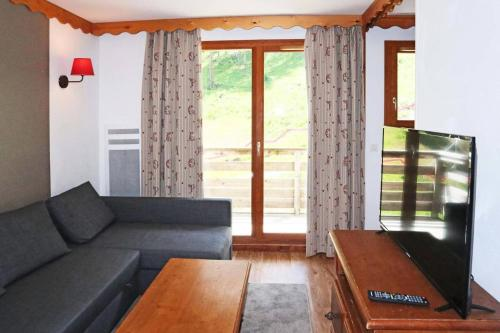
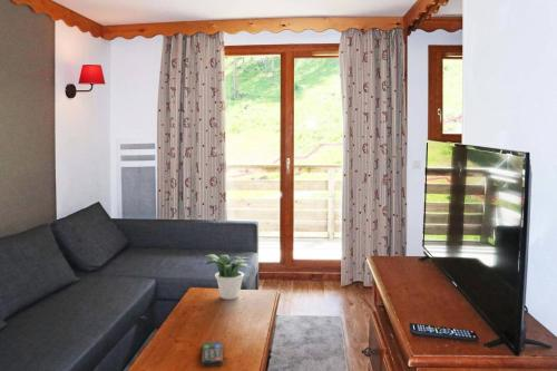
+ potted plant (225, 276)
+ remote control (212, 352)
